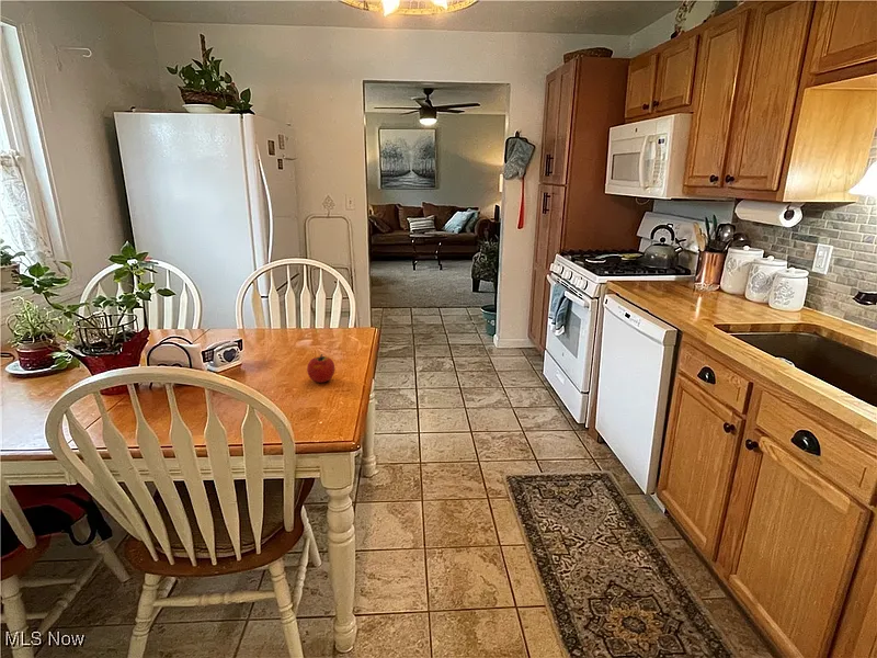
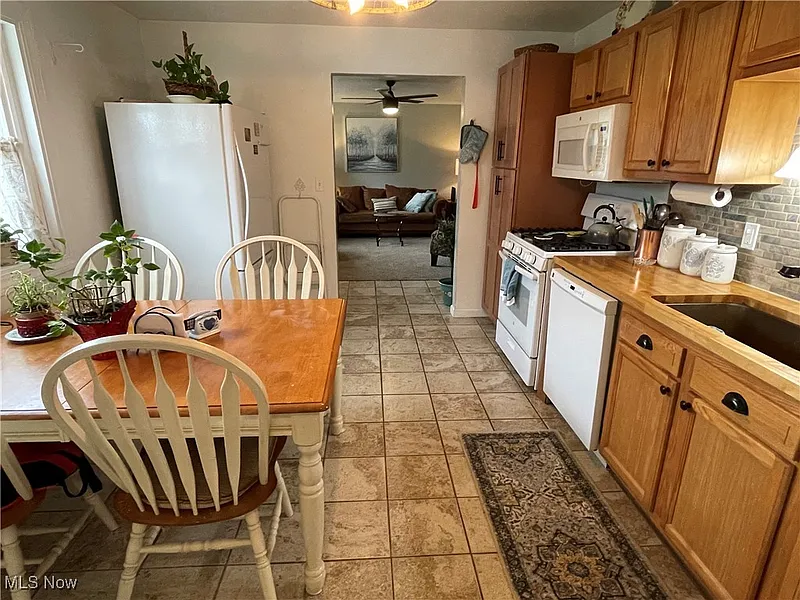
- fruit (320, 367)
